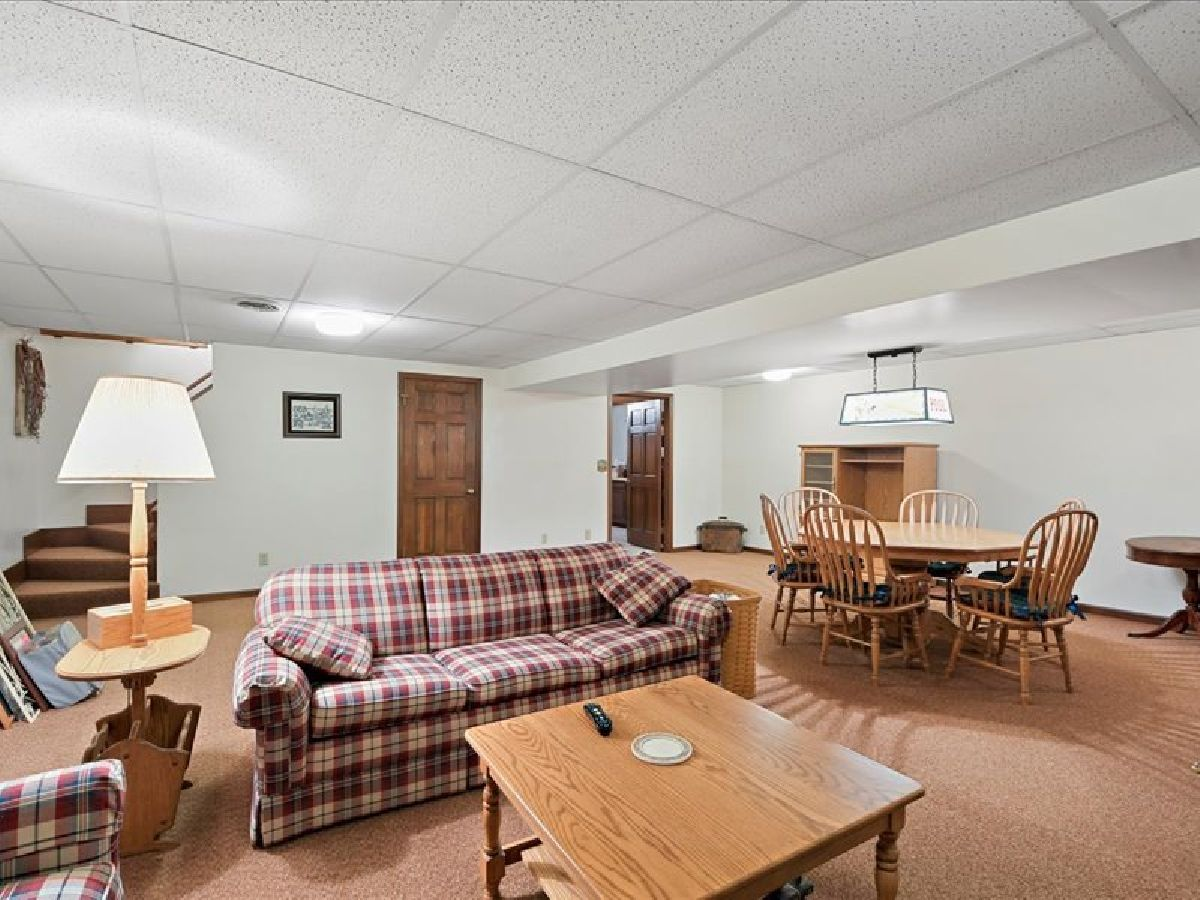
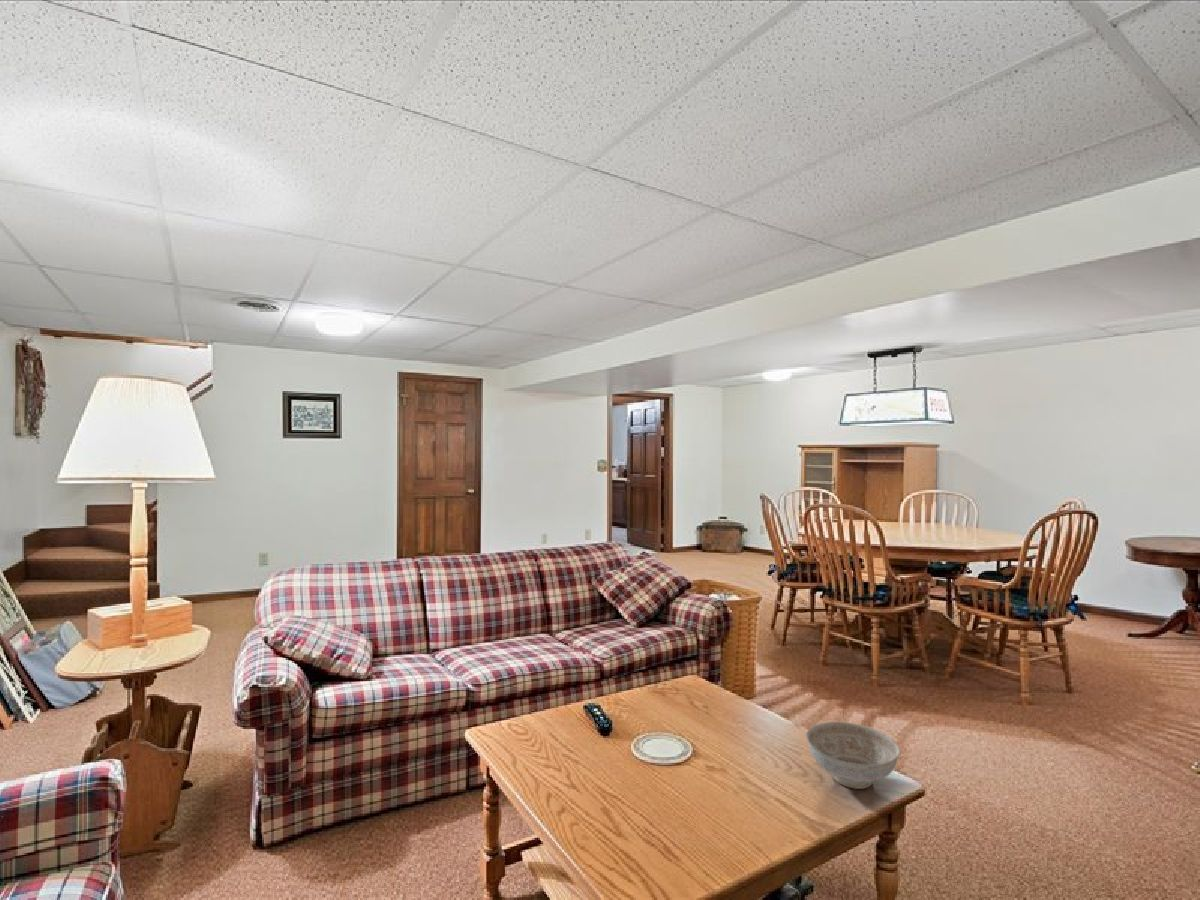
+ decorative bowl (851, 759)
